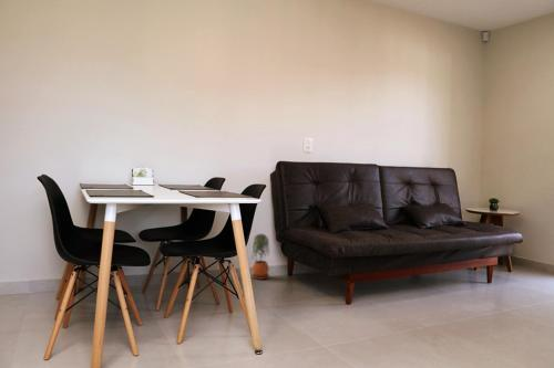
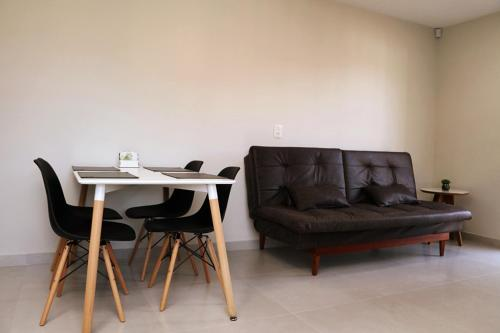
- potted plant (259, 255)
